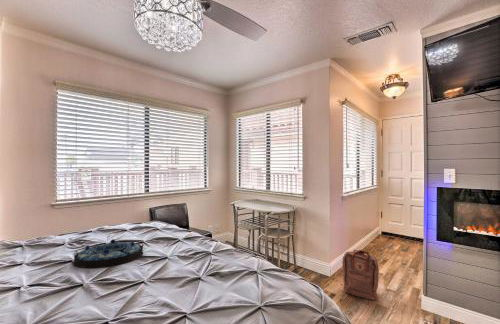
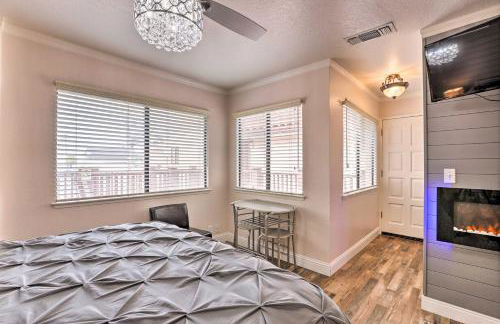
- backpack (359, 270)
- serving tray (110, 250)
